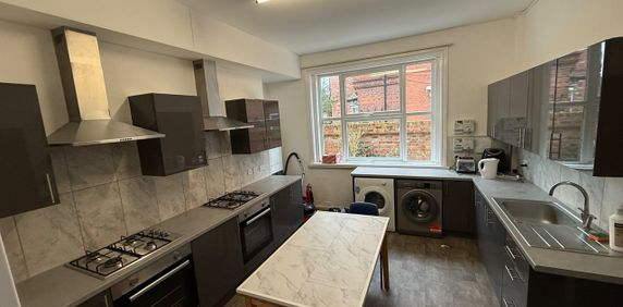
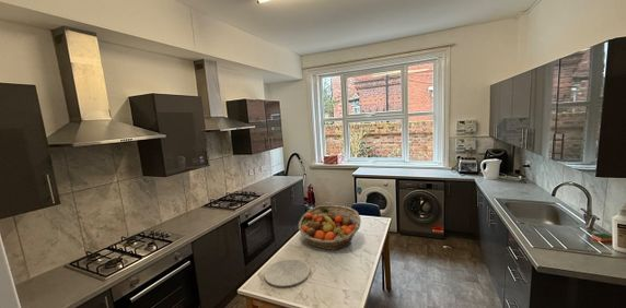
+ plate (287, 272)
+ fruit basket (328, 226)
